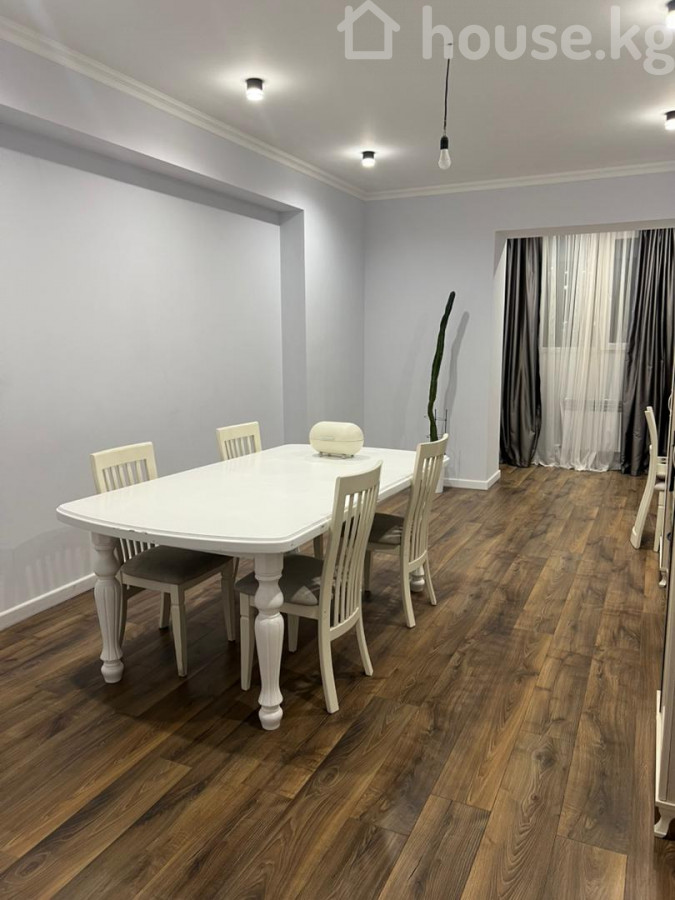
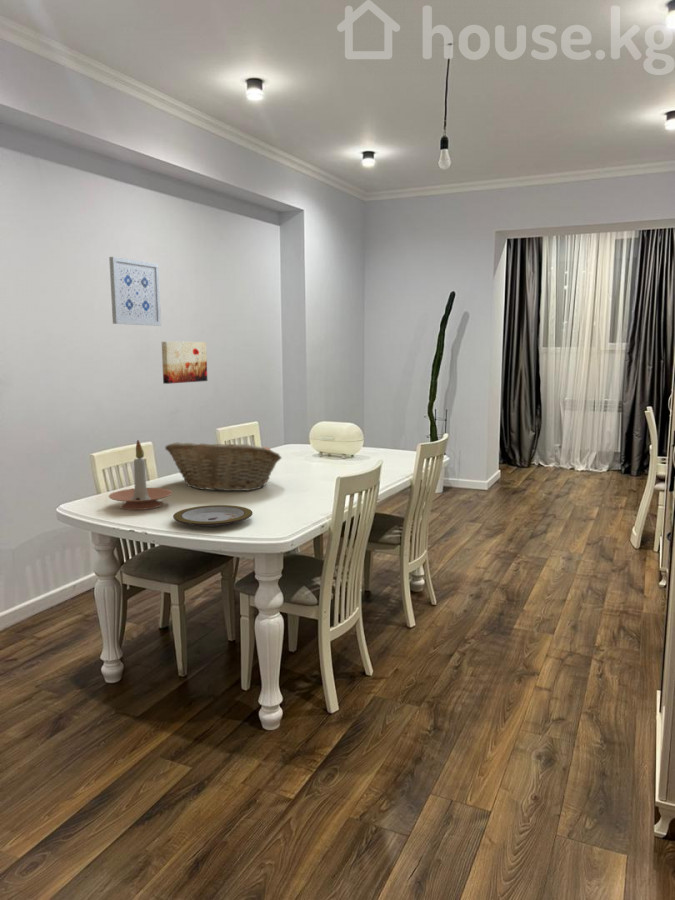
+ fruit basket (223, 461)
+ candle holder (139, 472)
+ wall art (136, 292)
+ plate (213, 517)
+ wall art (185, 362)
